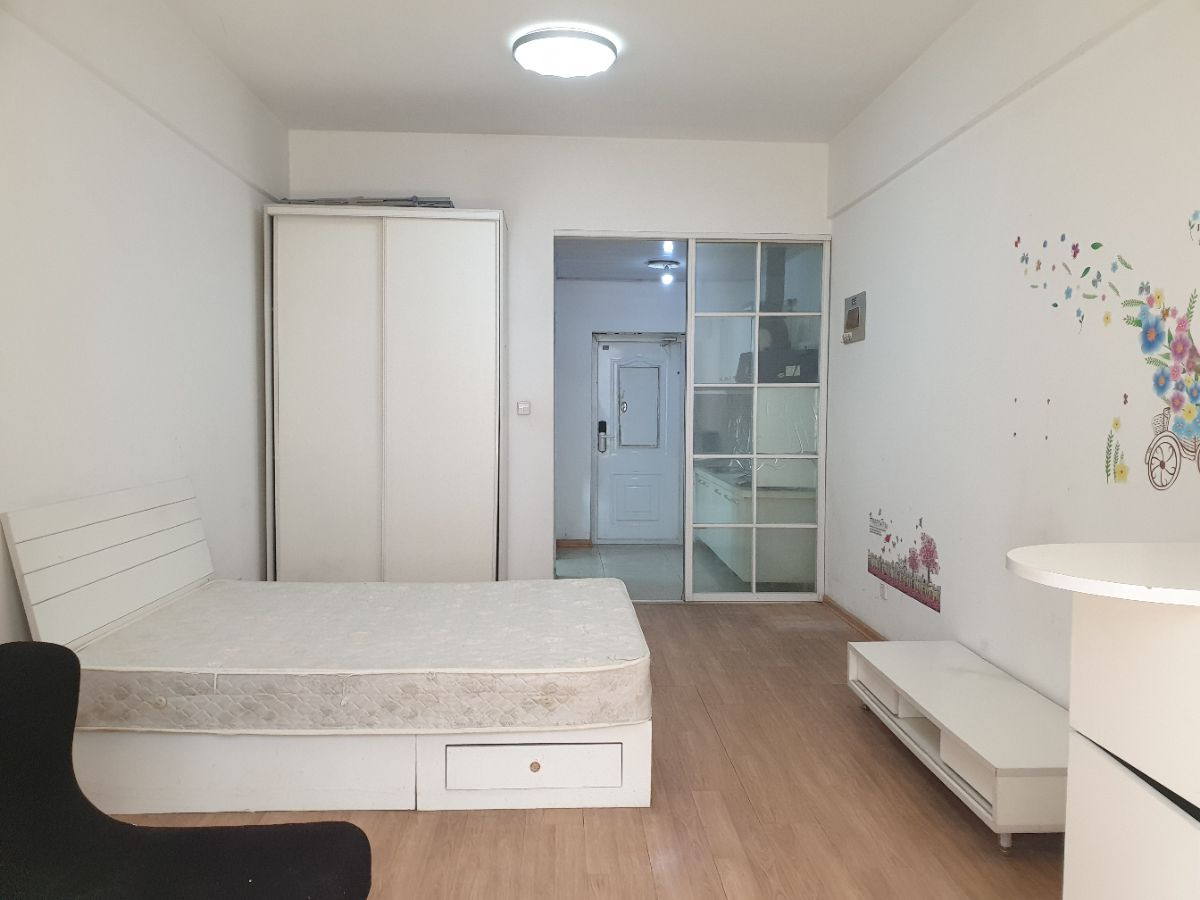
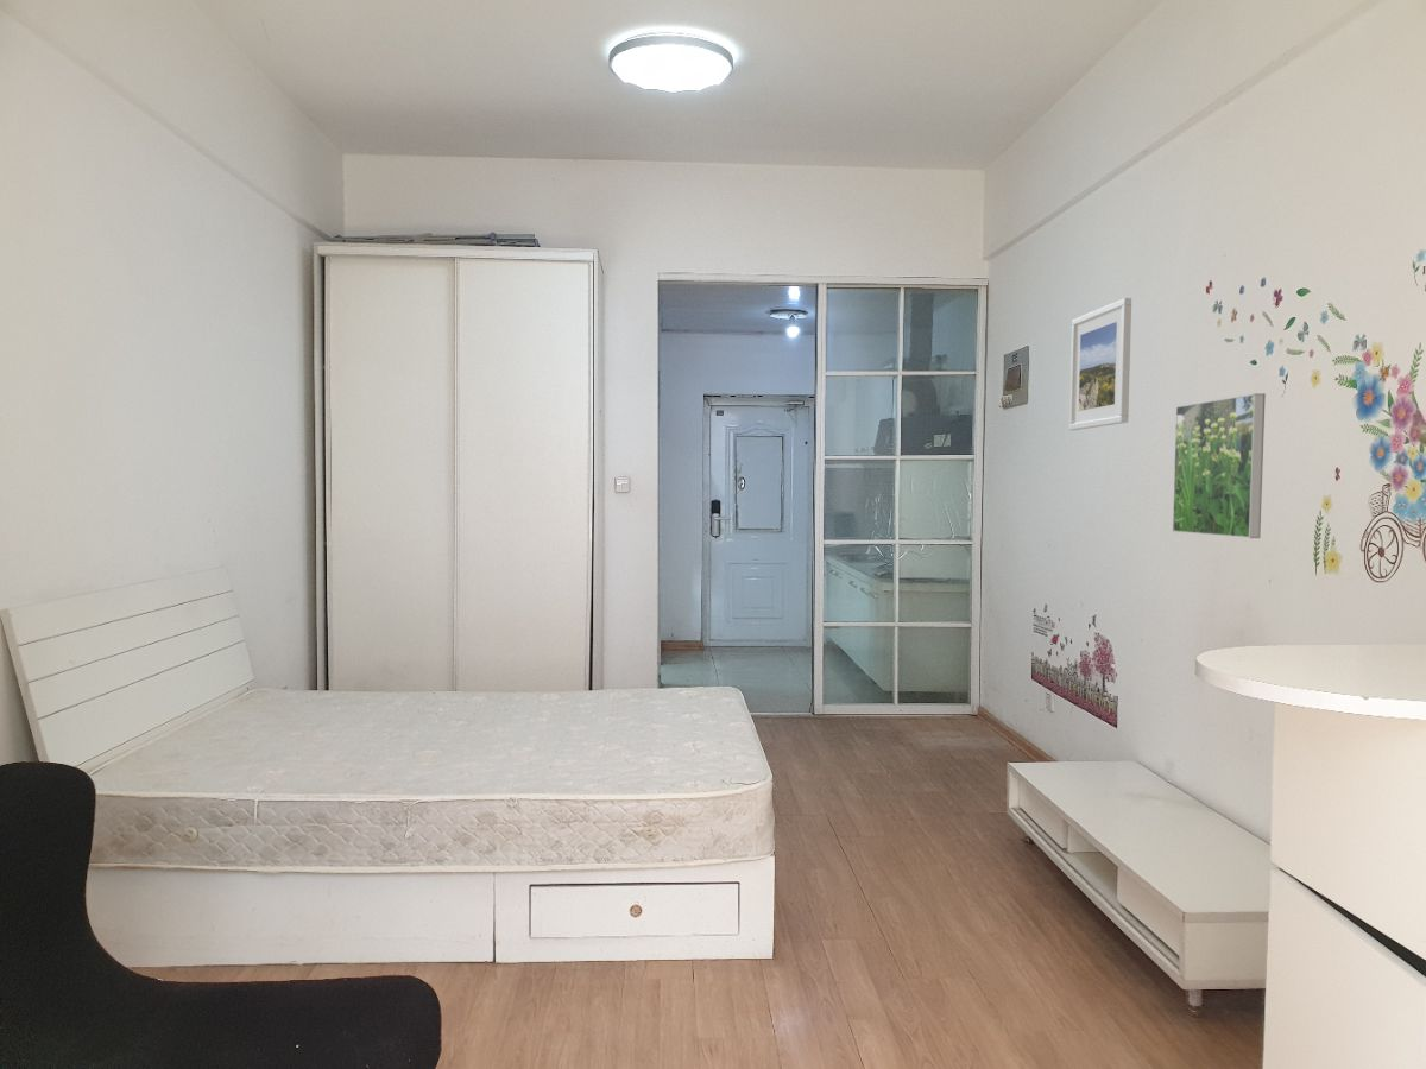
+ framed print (1214, 467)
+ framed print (1098, 368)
